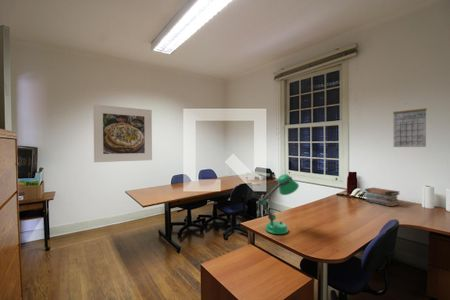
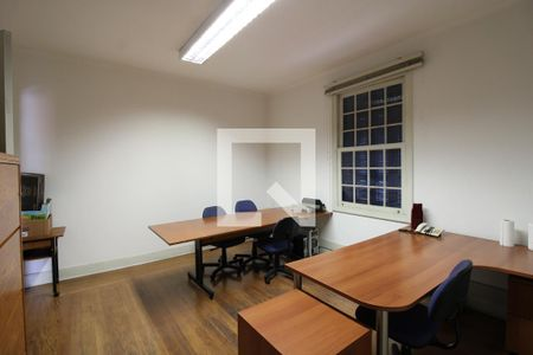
- desk lamp (281, 194)
- book stack (381, 196)
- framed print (124, 134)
- calendar (409, 124)
